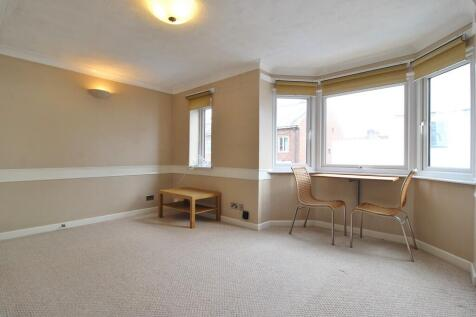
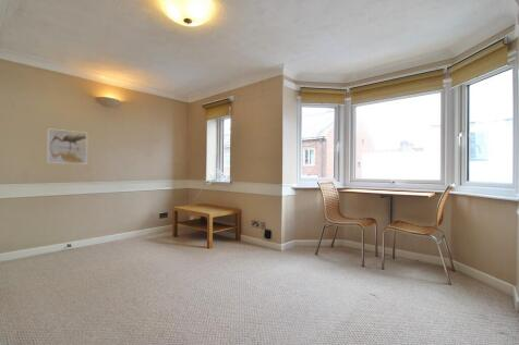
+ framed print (68, 147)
